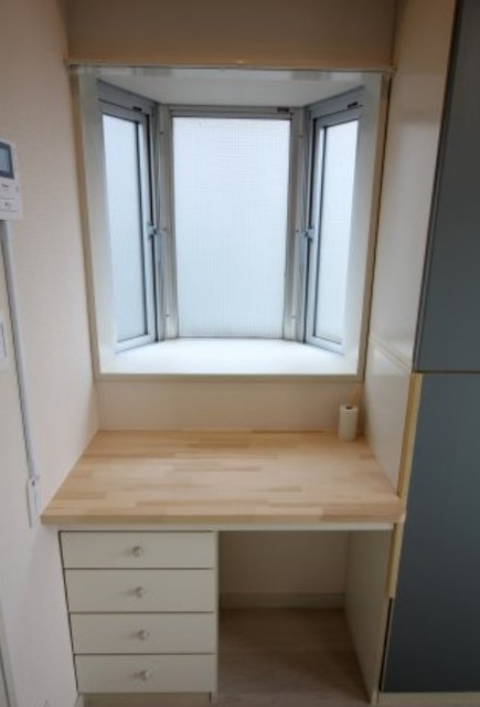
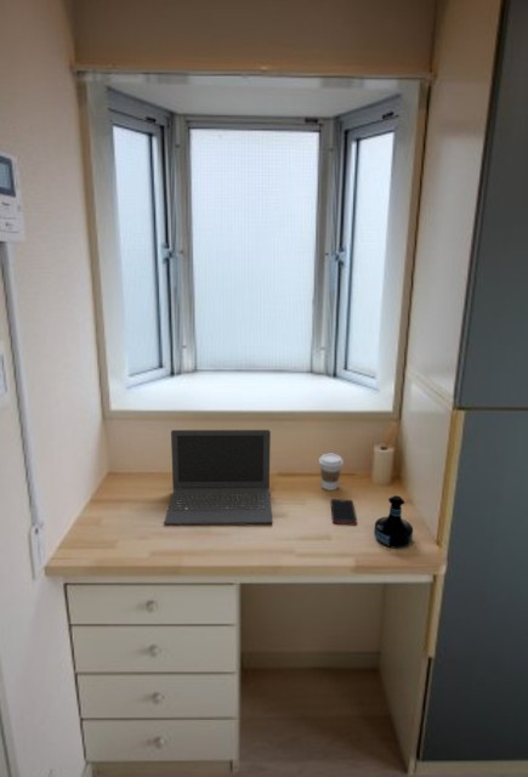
+ laptop computer (220, 475)
+ tequila bottle (394, 518)
+ cell phone (342, 511)
+ coffee cup (330, 471)
